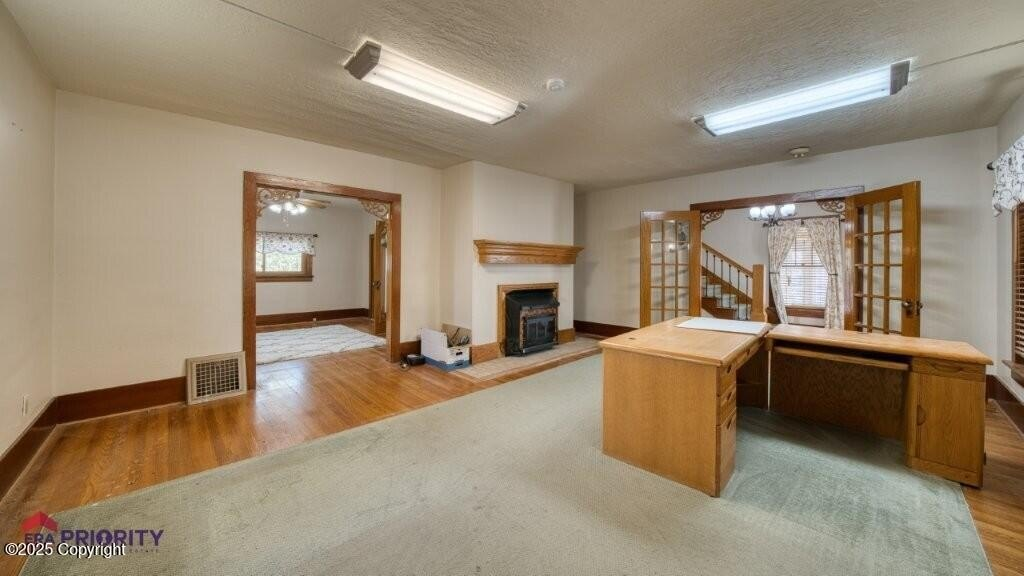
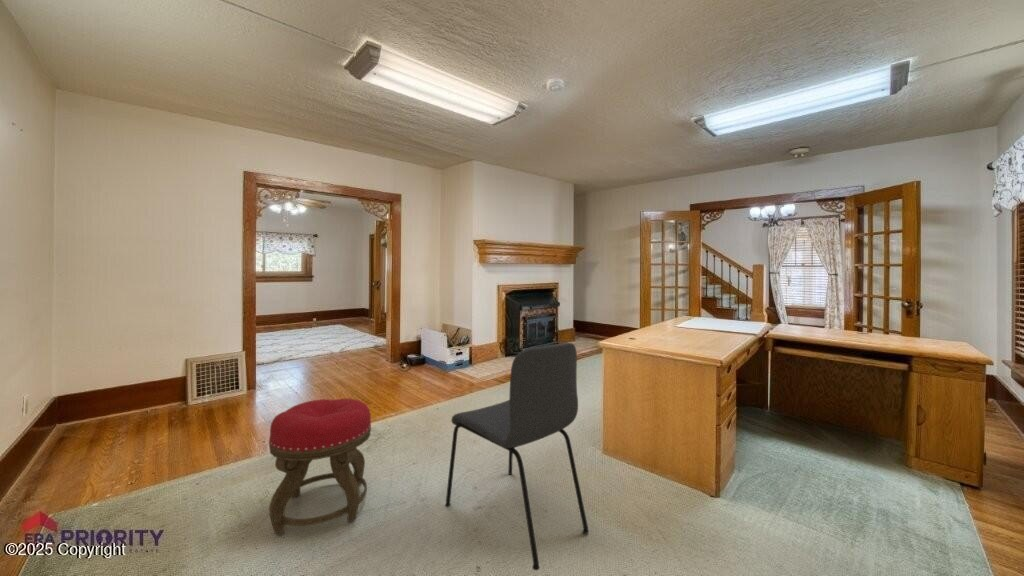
+ chair (514, 426)
+ stool (322, 457)
